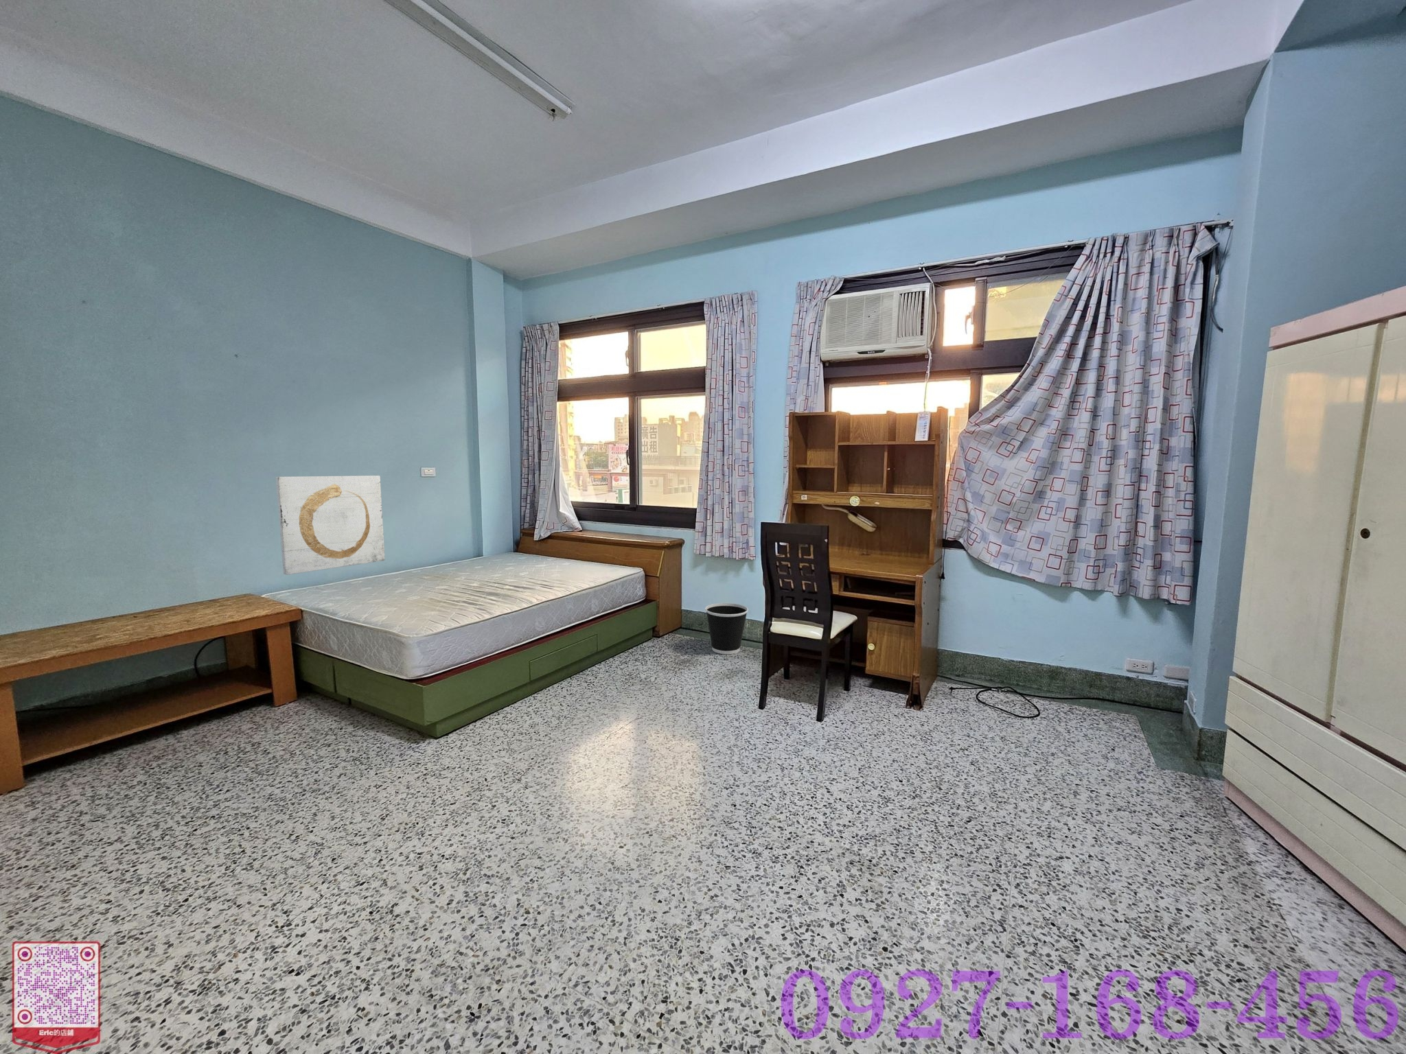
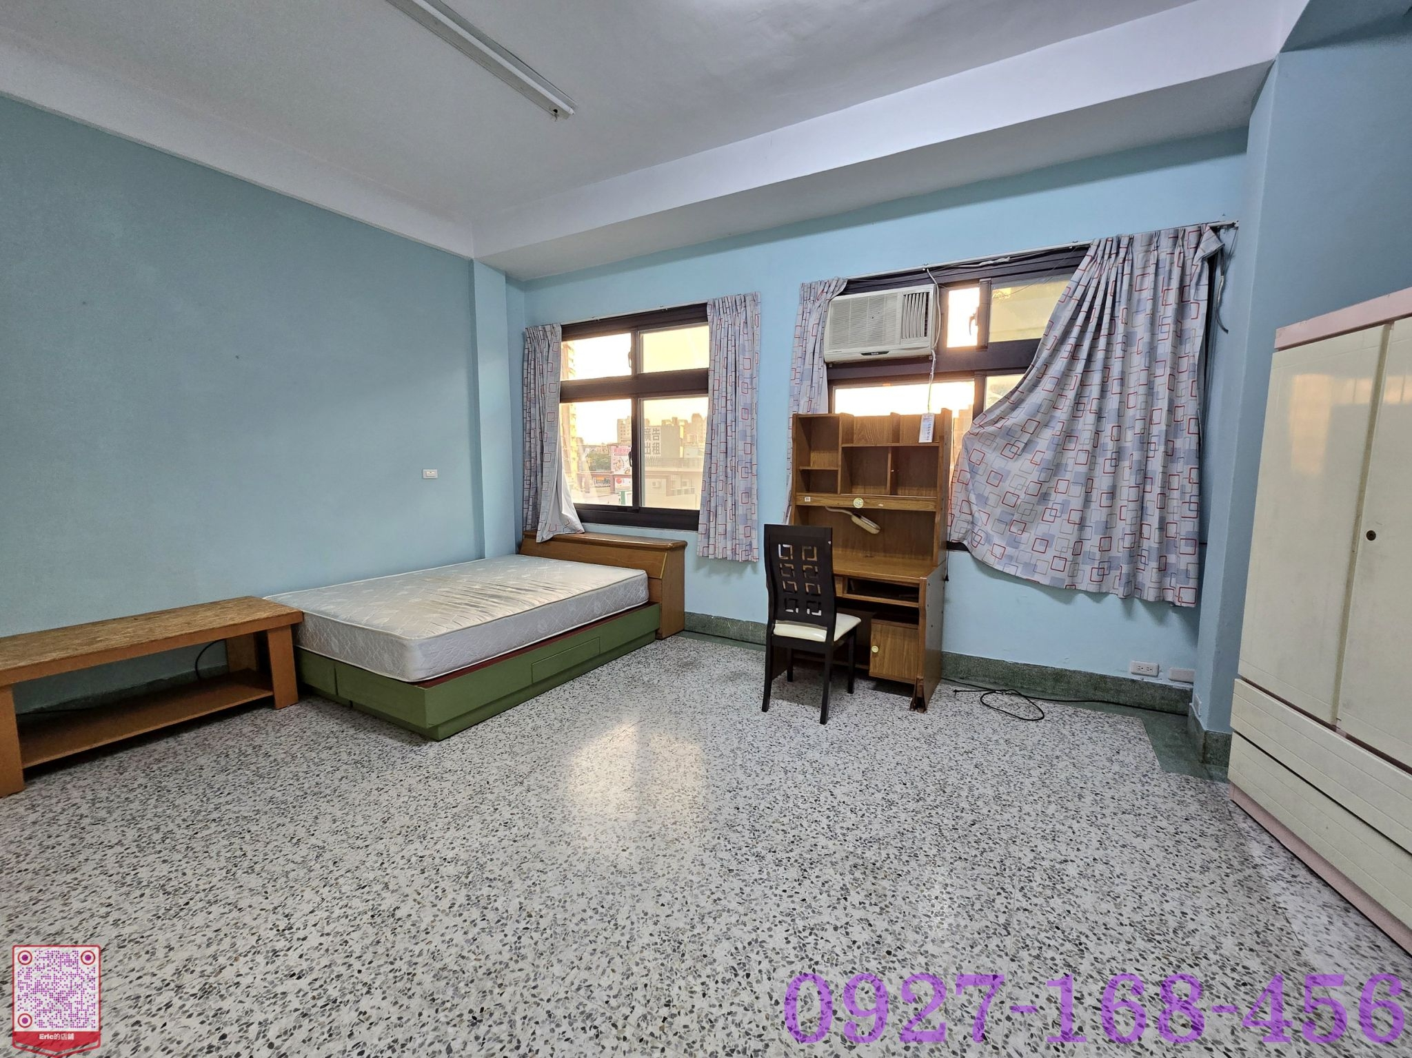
- wall art (334, 521)
- wastebasket (725, 629)
